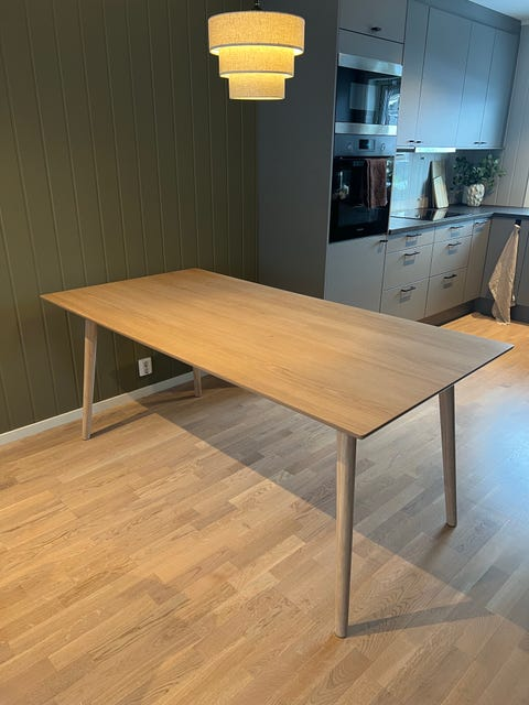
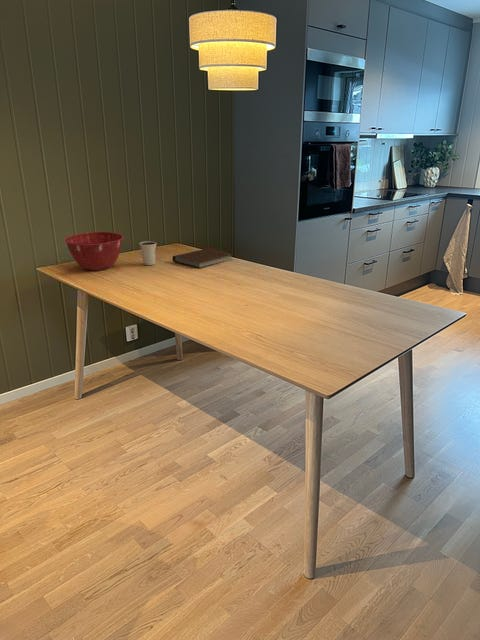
+ dixie cup (148, 253)
+ mixing bowl (95, 252)
+ notebook (203, 257)
